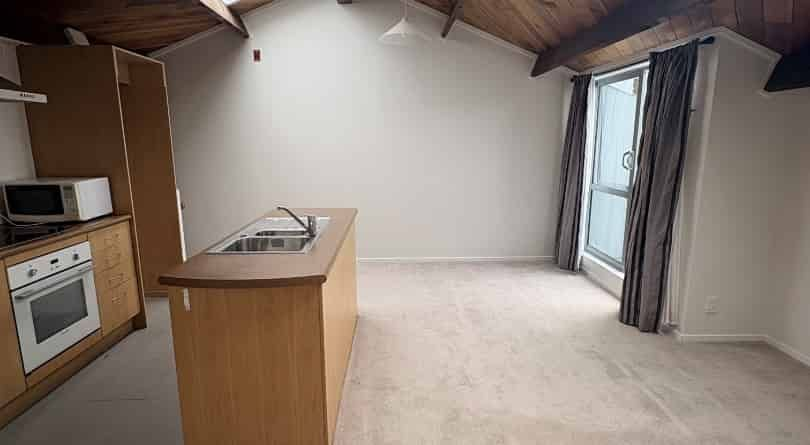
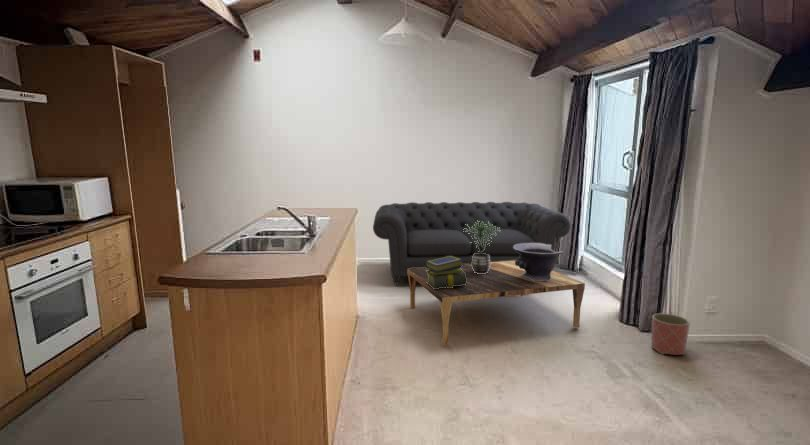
+ sofa (464, 239)
+ stack of books (445, 271)
+ potted plant (482, 246)
+ decorative bowl (536, 262)
+ coffee table (490, 296)
+ planter (669, 334)
